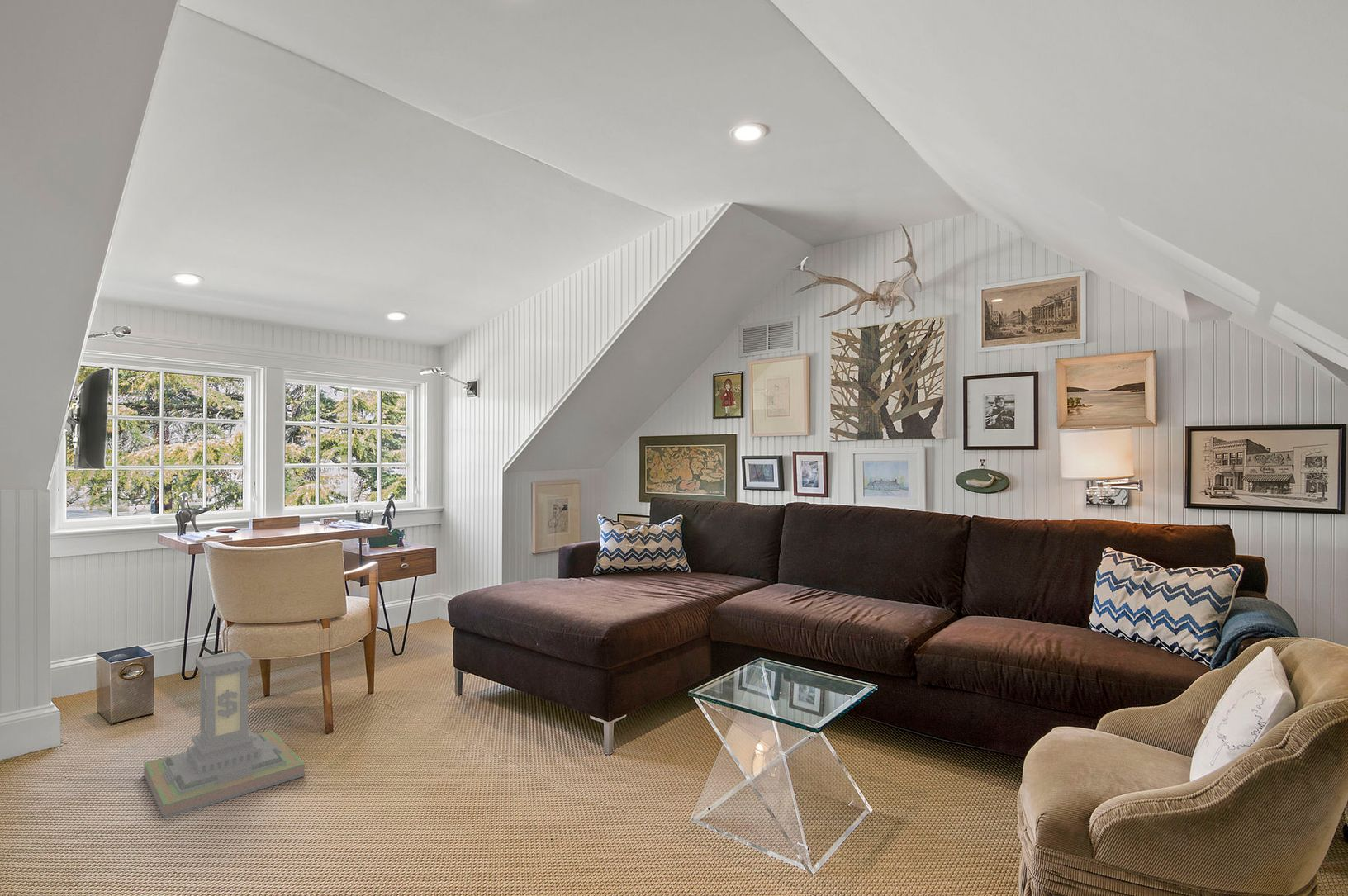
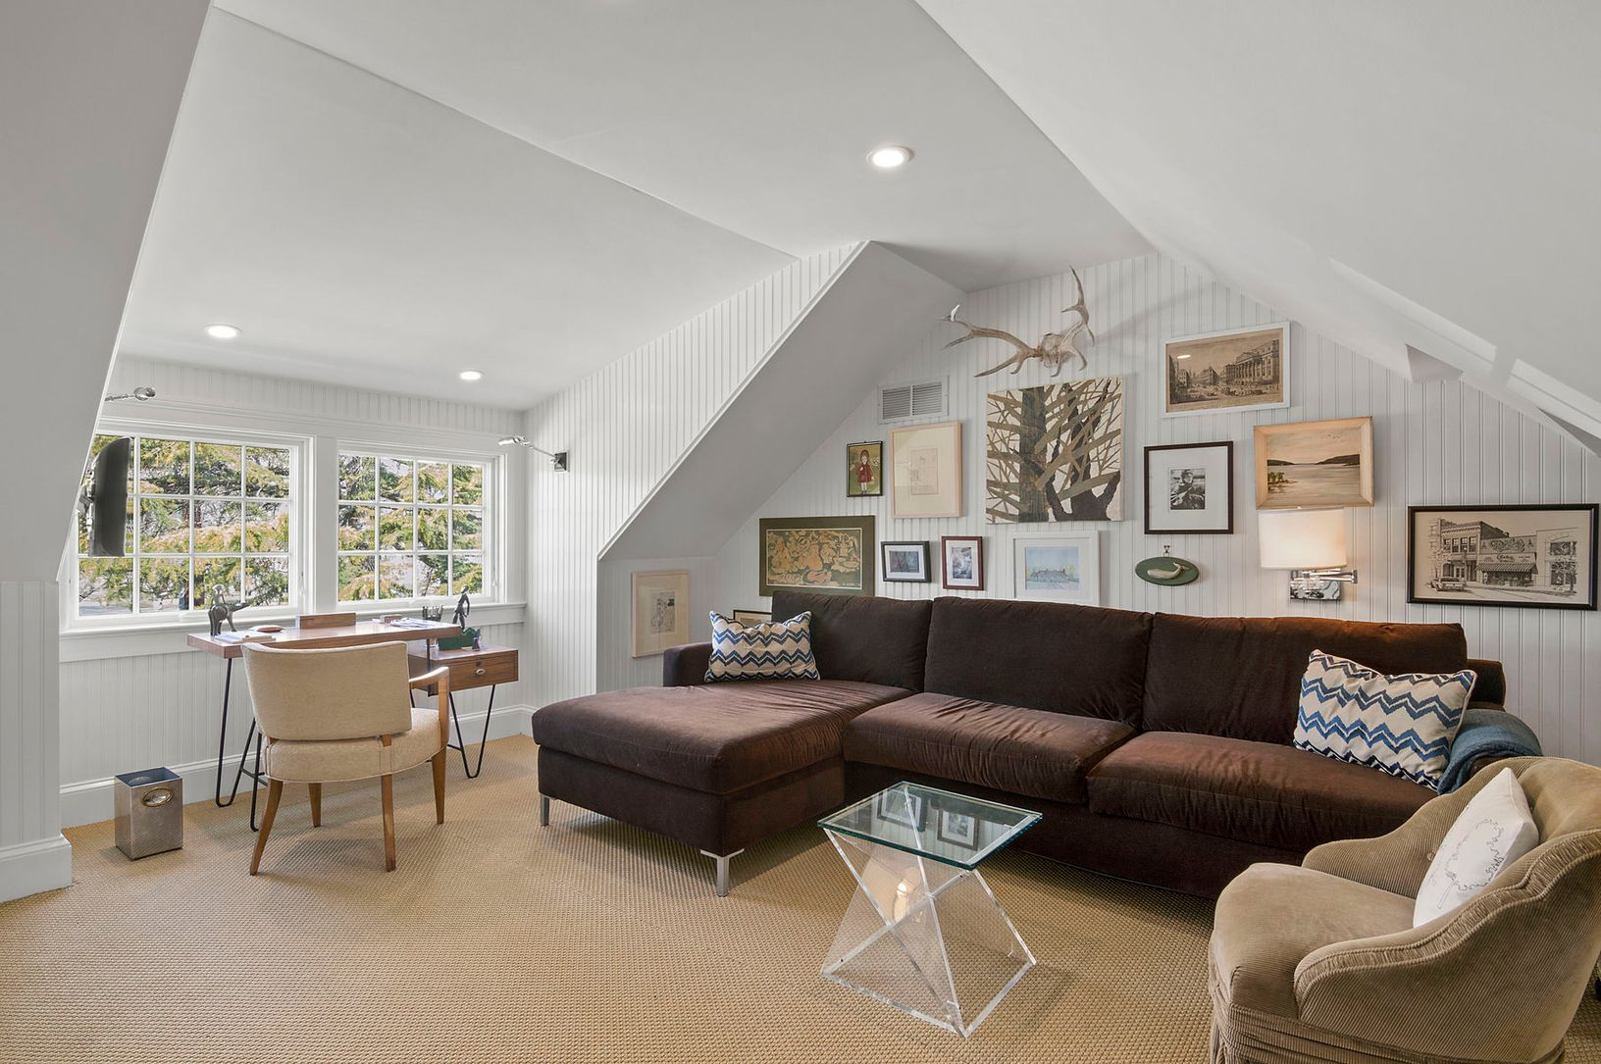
- lantern (224, 716)
